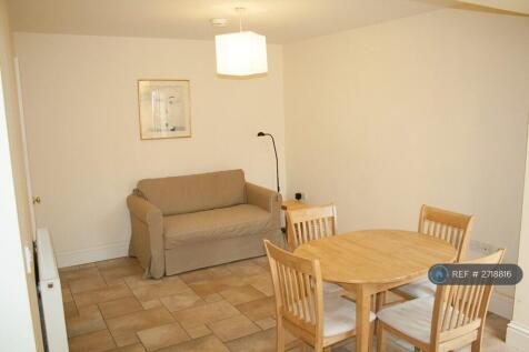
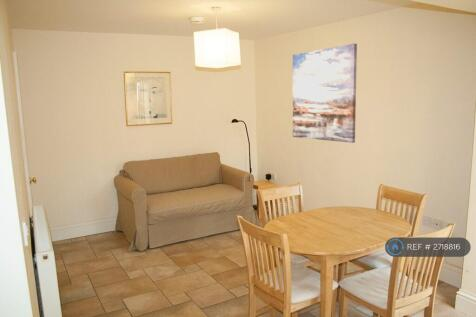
+ wall art (321, 95)
